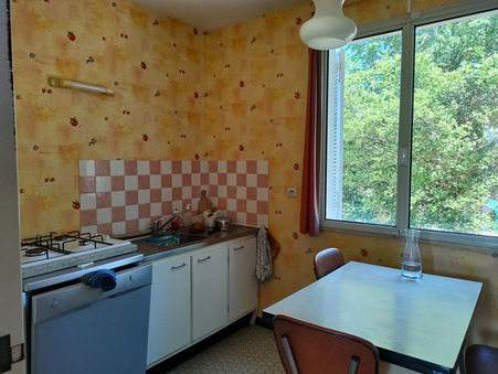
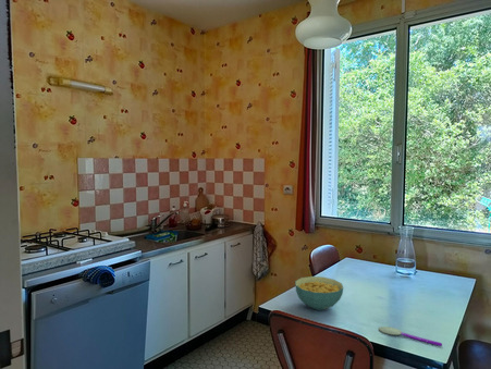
+ cereal bowl (318, 295)
+ spoon (408, 335)
